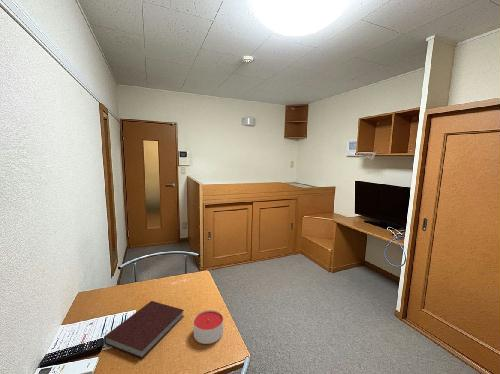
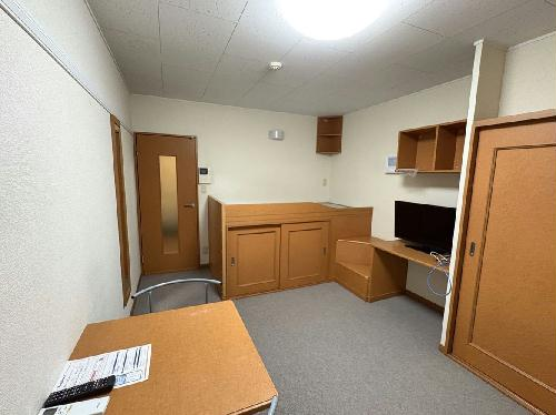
- notebook (147, 325)
- candle (208, 325)
